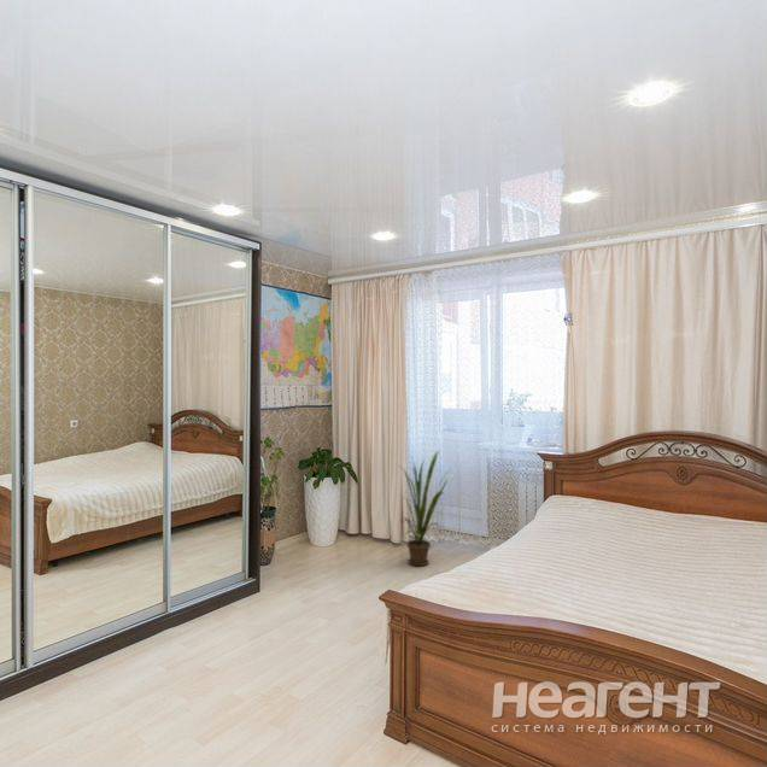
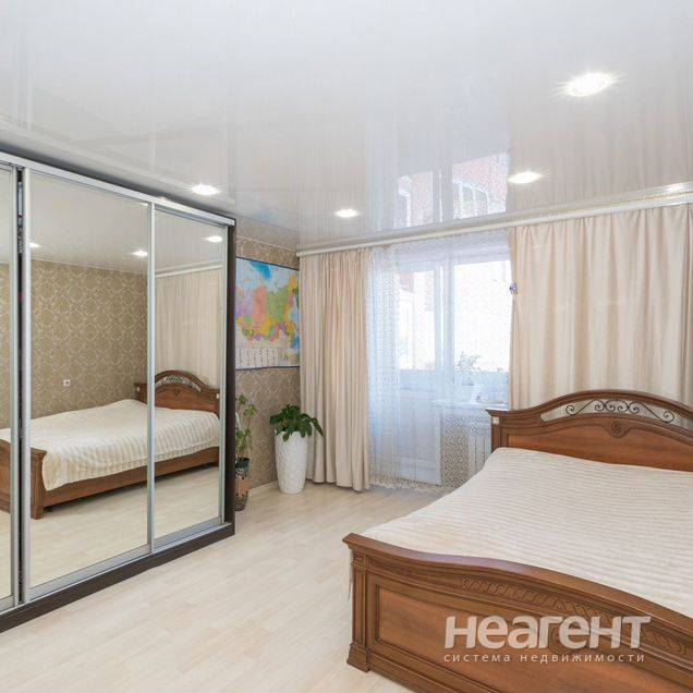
- house plant (420, 507)
